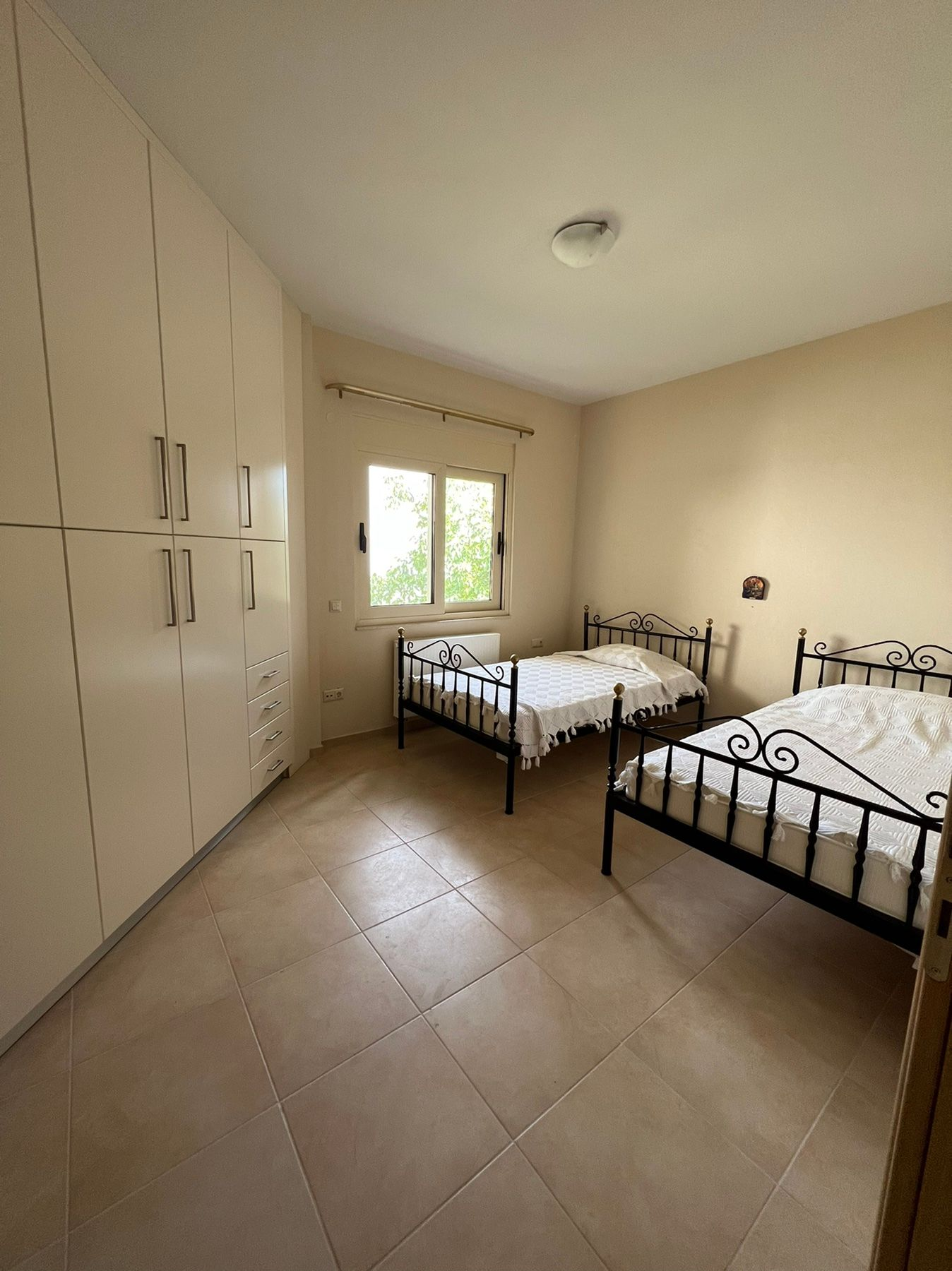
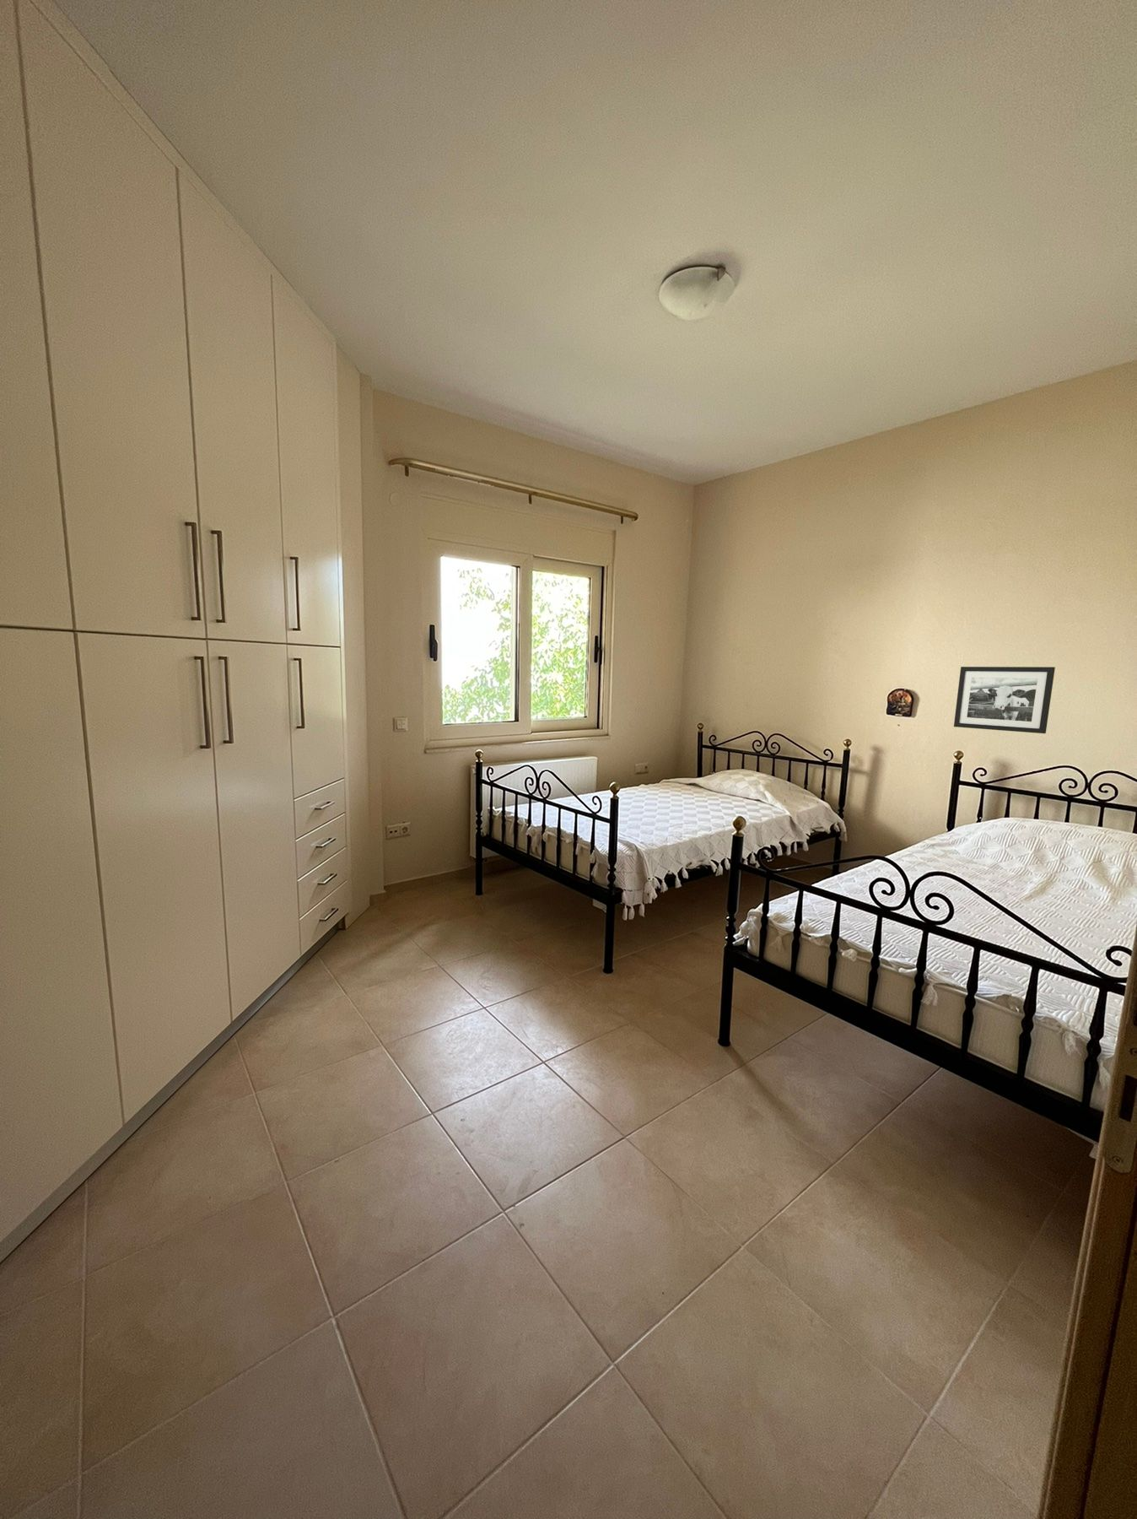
+ picture frame (1001, 698)
